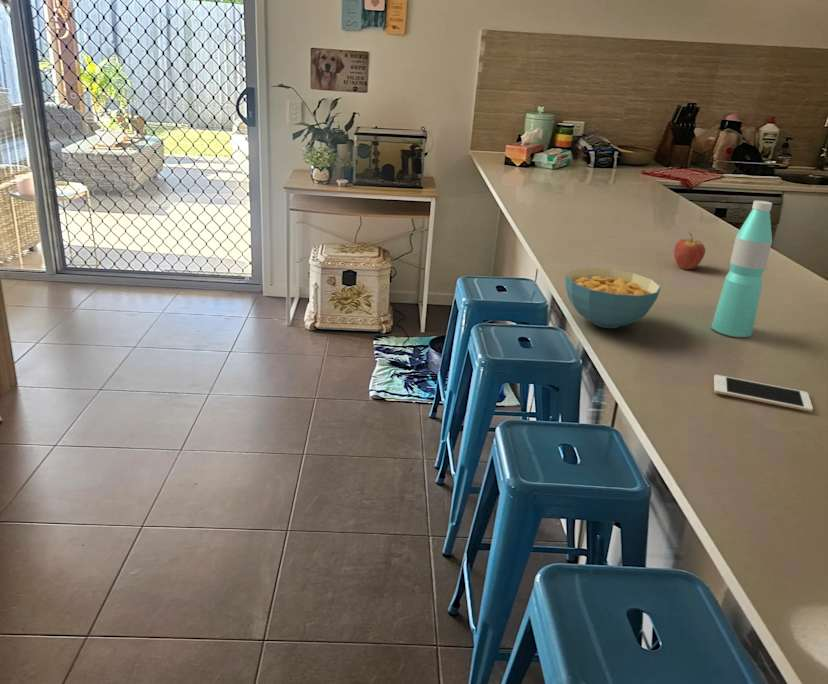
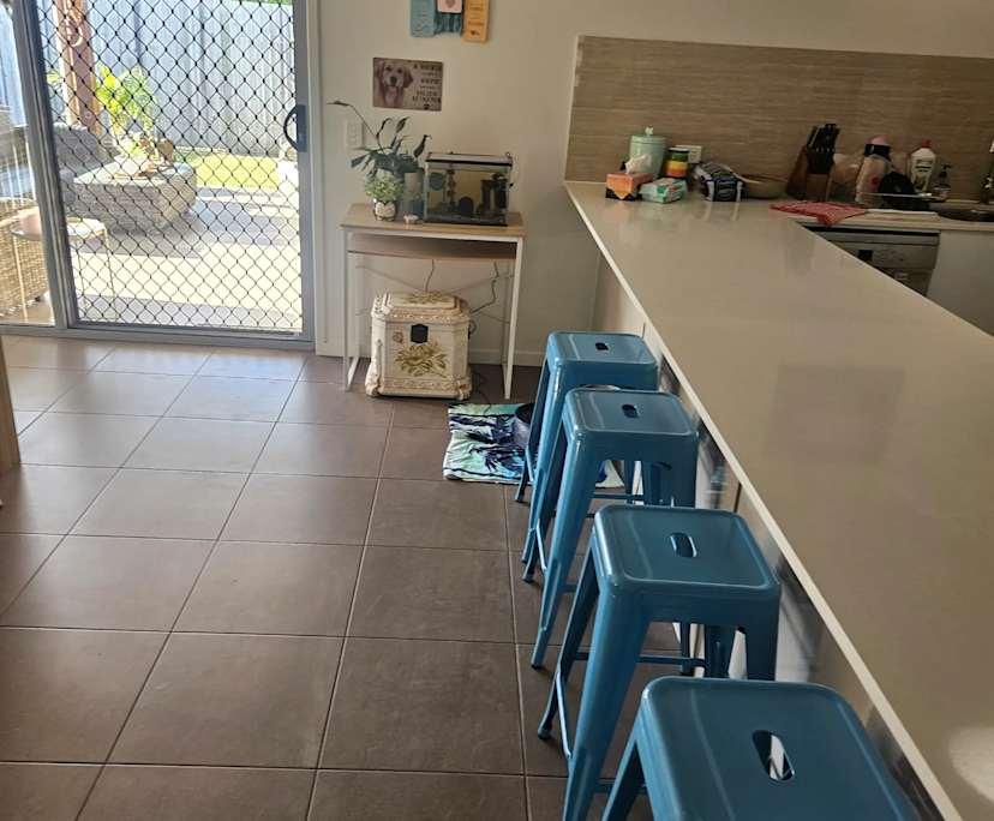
- cell phone (761, 392)
- water bottle (746, 268)
- fruit (689, 251)
- cereal bowl (609, 302)
